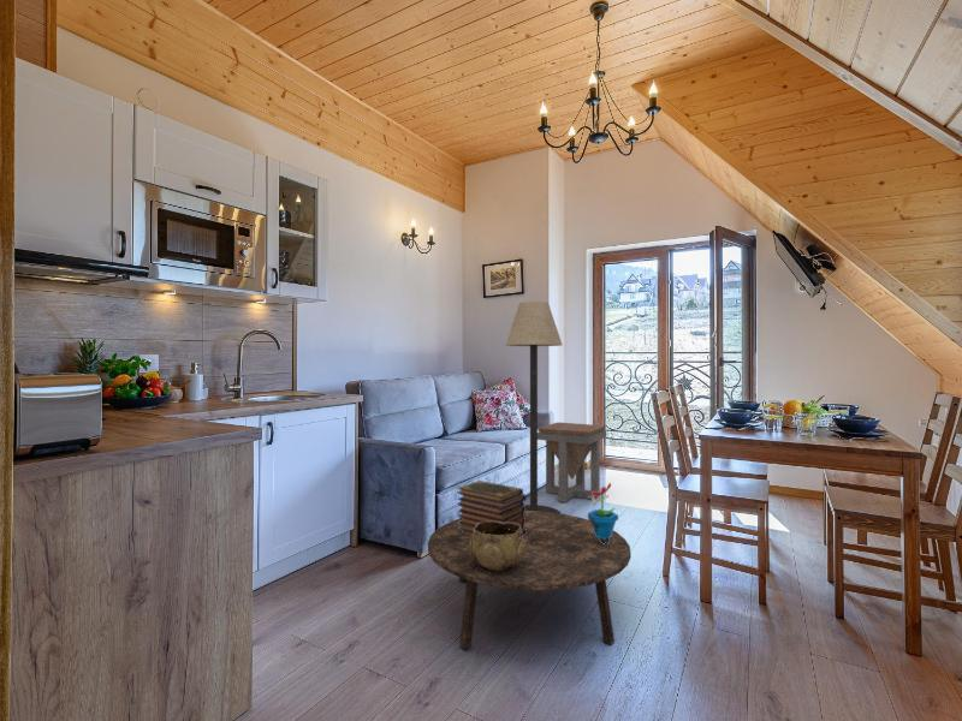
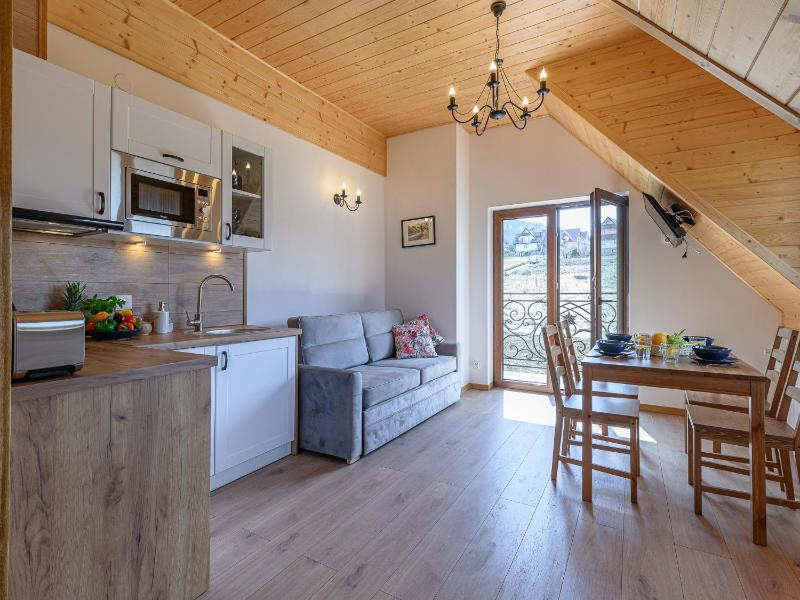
- potted flower (601, 513)
- decorative bowl (497, 546)
- floor lamp (533, 409)
- side table (571, 460)
- book stack (491, 511)
- coffee table (527, 573)
